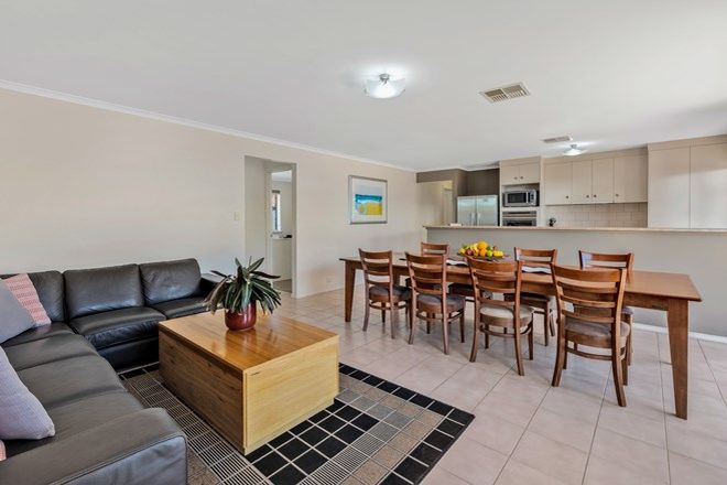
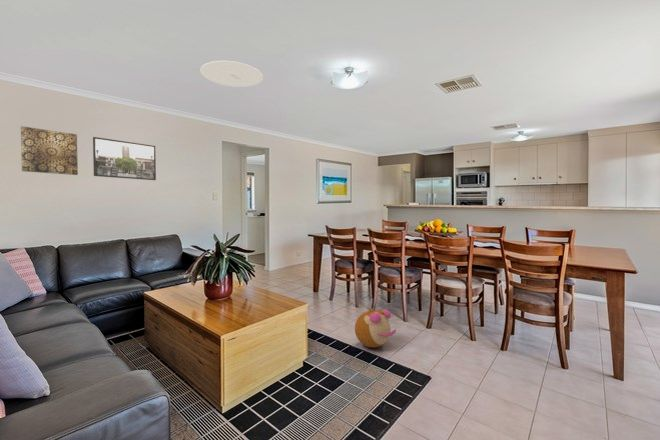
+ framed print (126, 160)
+ ceiling light (232, 72)
+ plush toy (373, 327)
+ wall art (50, 151)
